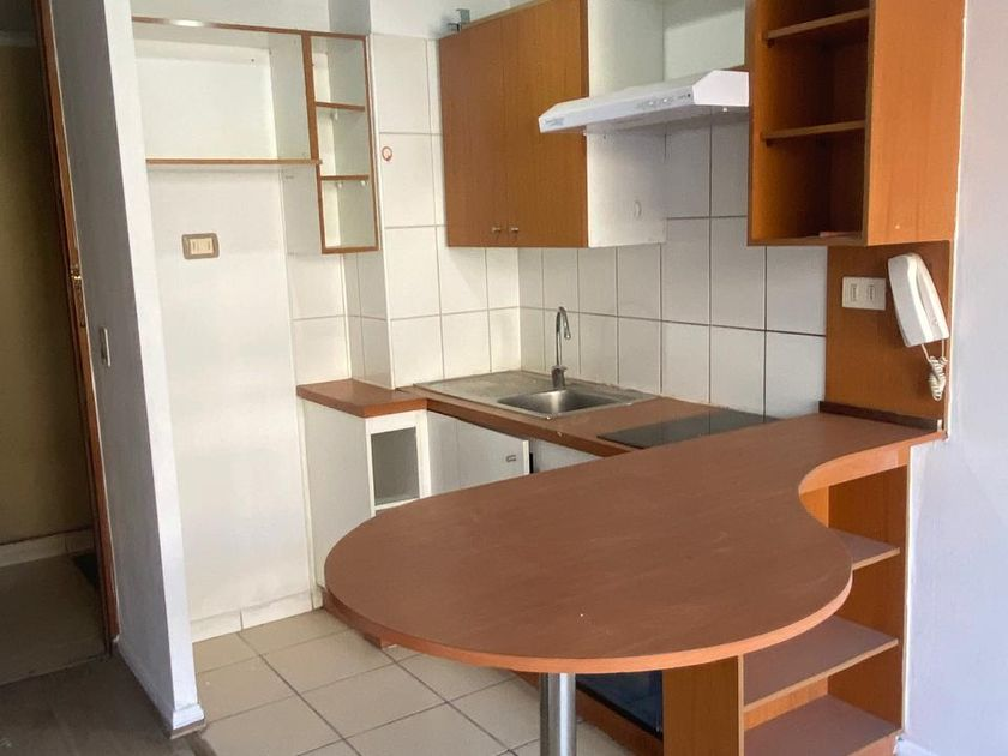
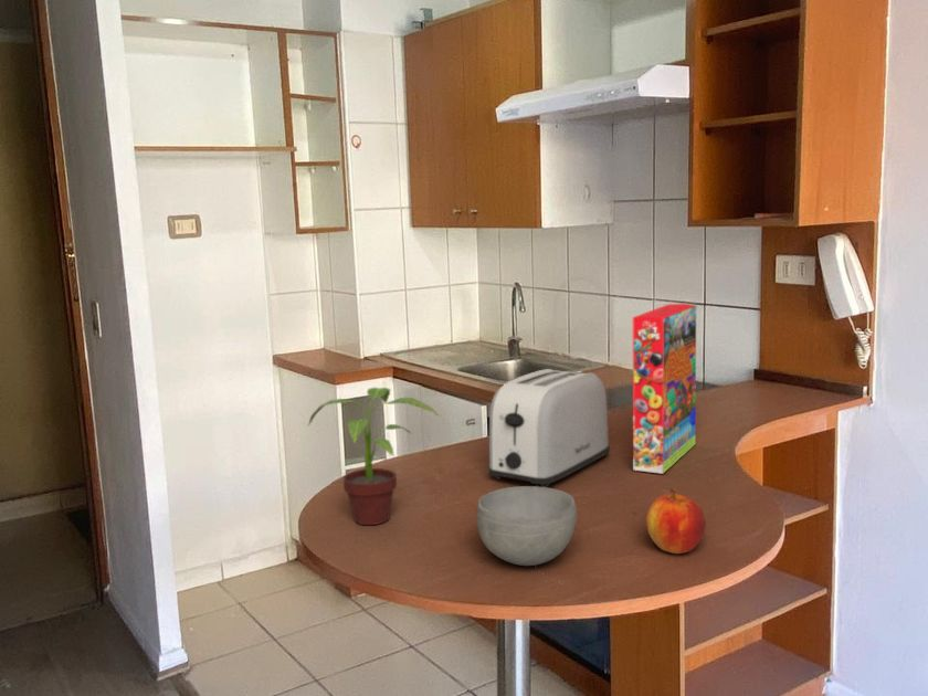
+ potted plant (372, 457)
+ toaster (548, 422)
+ bowl (526, 529)
+ apple (675, 519)
+ cereal box (665, 383)
